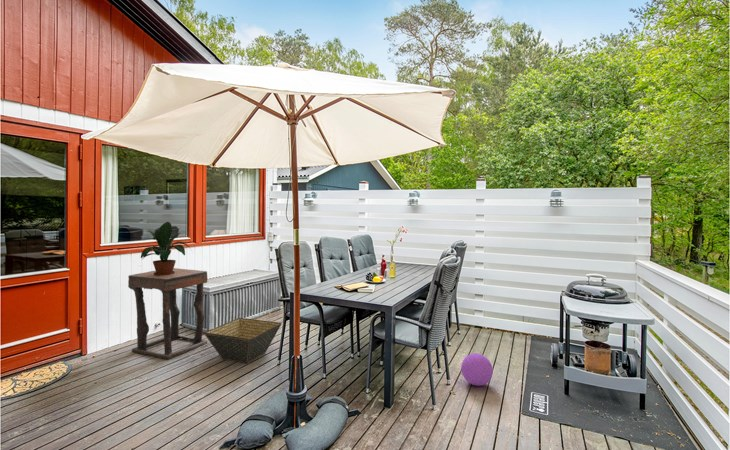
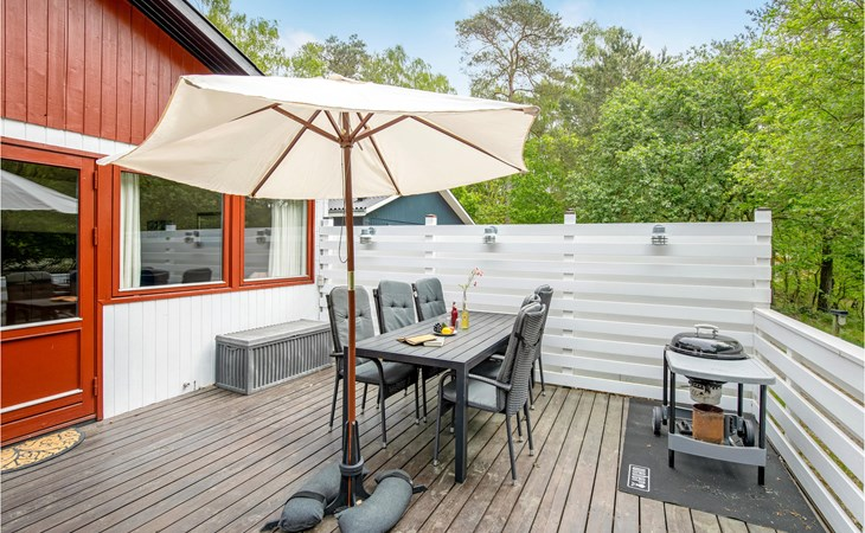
- potted plant (165, 247)
- basket (244, 341)
- side table (170, 310)
- ball (476, 369)
